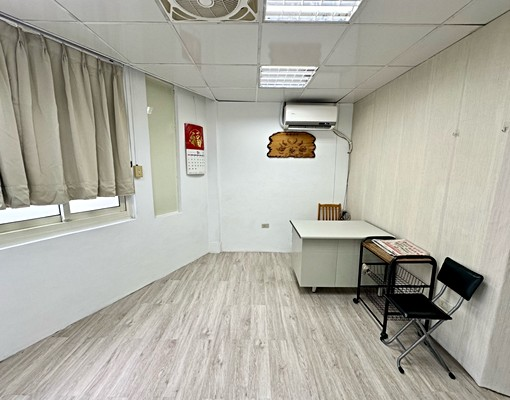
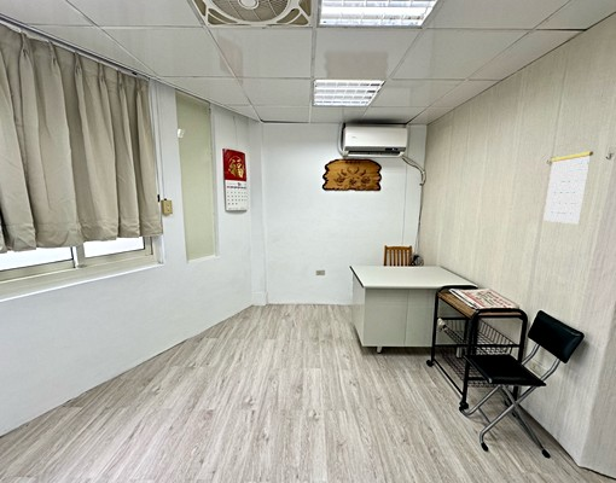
+ calendar (566, 181)
